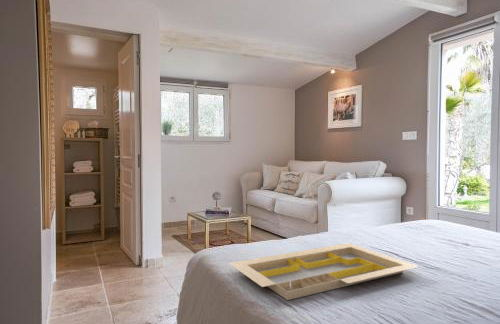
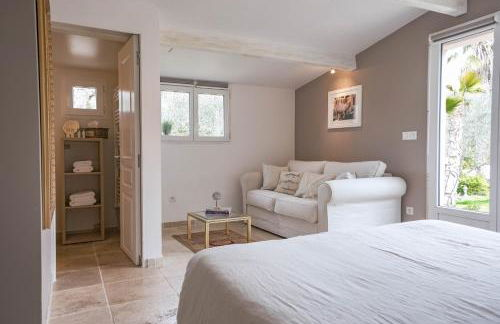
- serving tray (322, 268)
